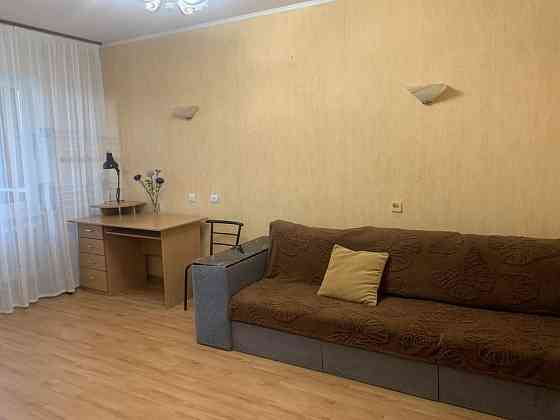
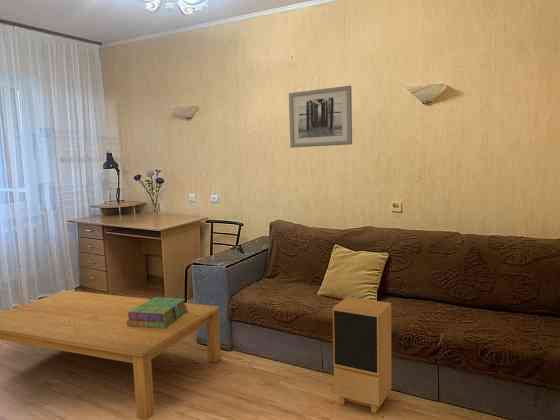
+ wall art (319, 118)
+ coffee table (98, 342)
+ speaker (362, 353)
+ stack of books (158, 311)
